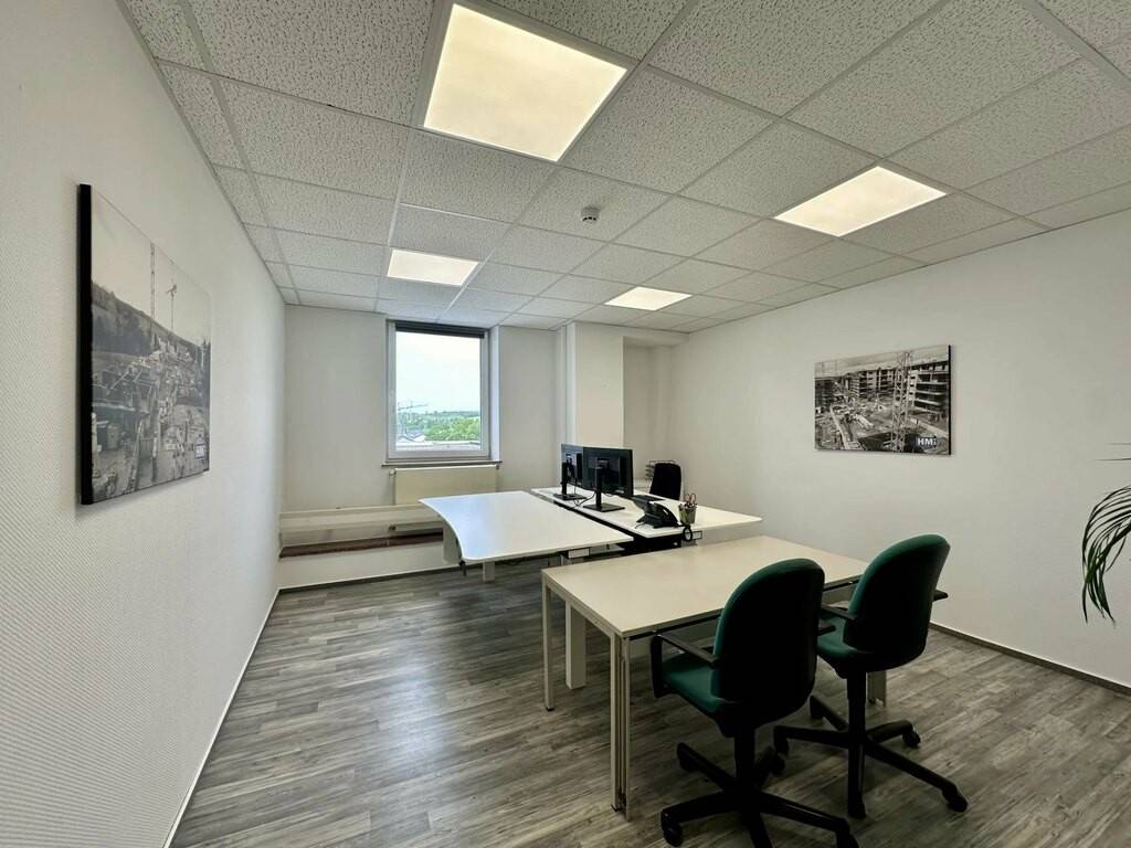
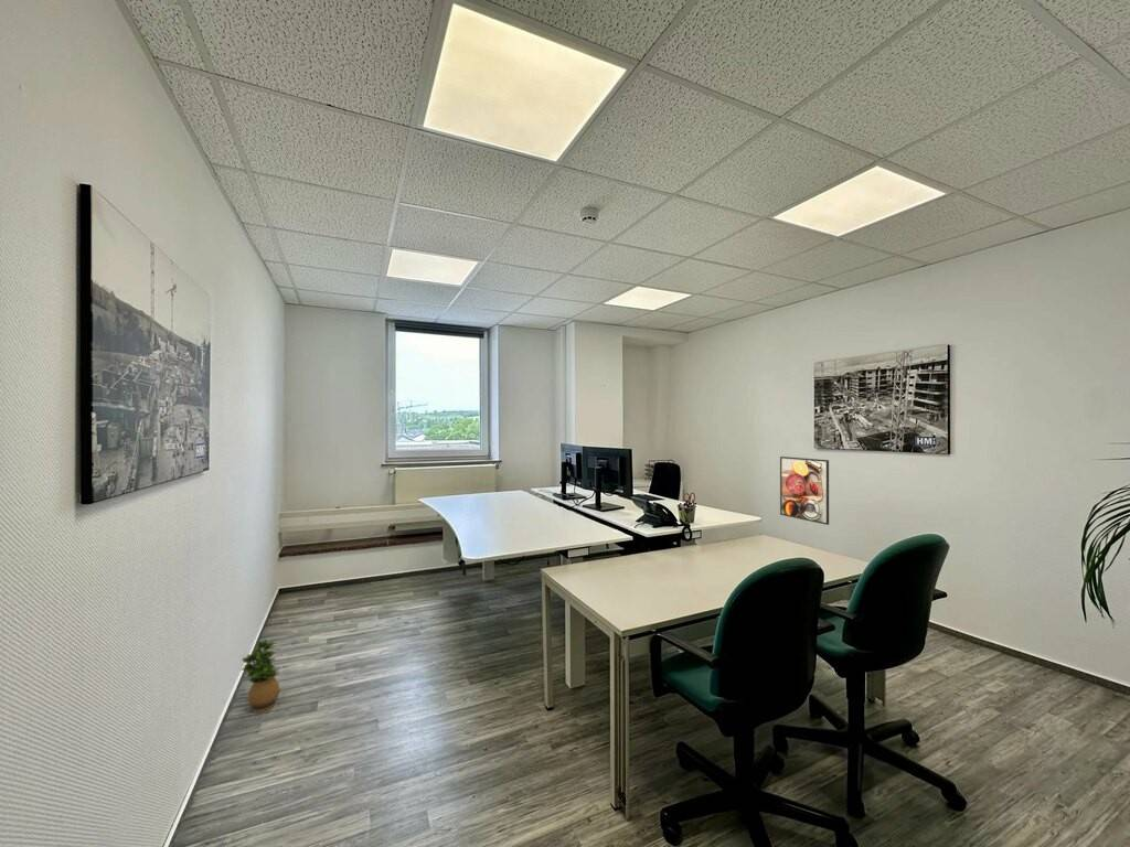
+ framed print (802, 489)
+ potted plant (260, 675)
